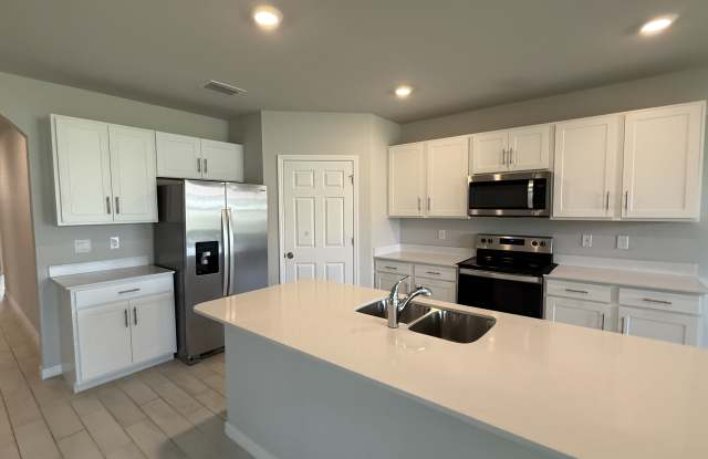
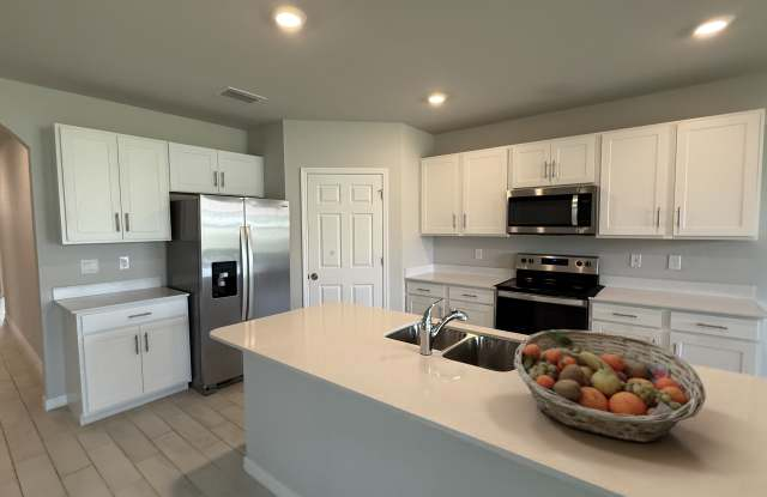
+ fruit basket (598, 378)
